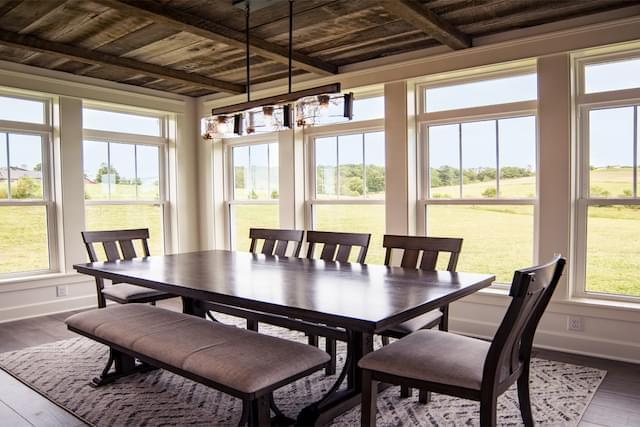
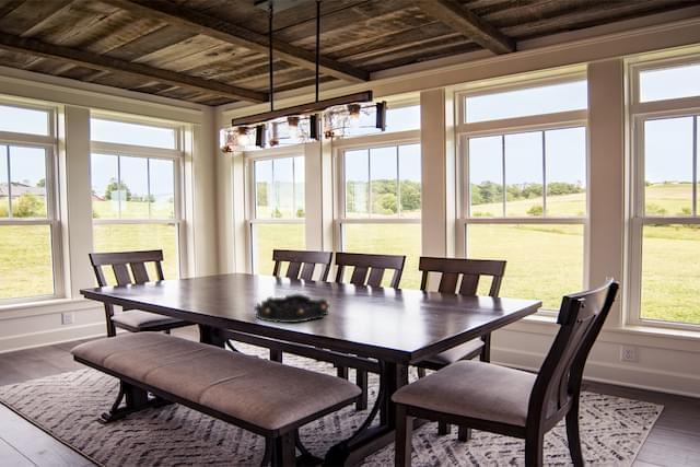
+ decorative bowl (292, 306)
